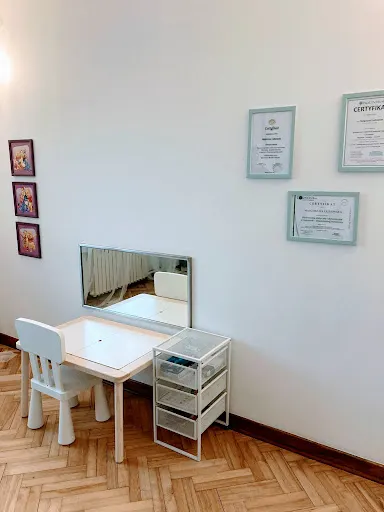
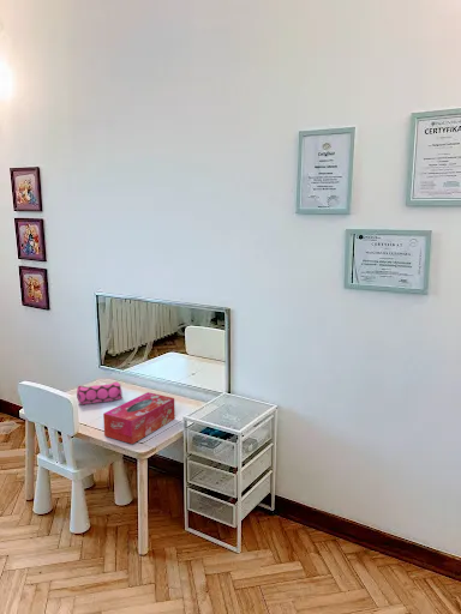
+ pencil case (100, 392)
+ tissue box (140, 416)
